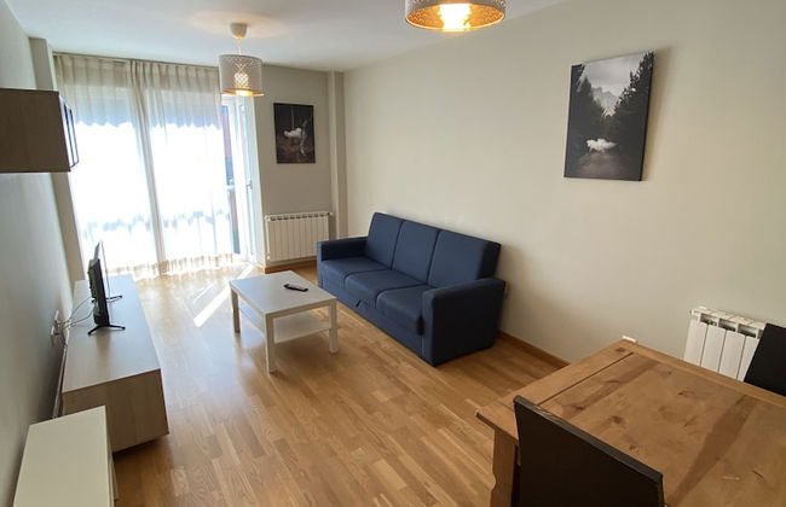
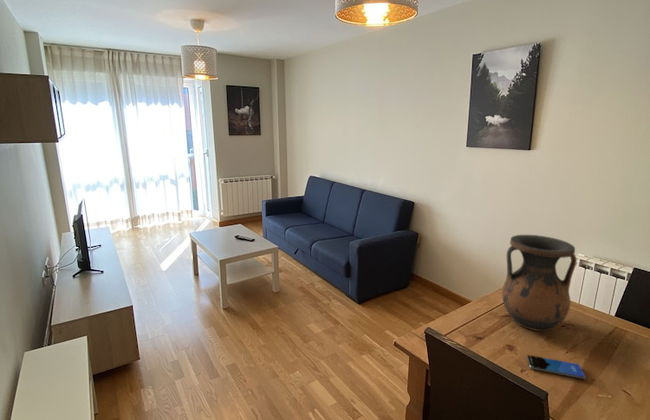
+ vase (536, 282)
+ smartphone (554, 366)
